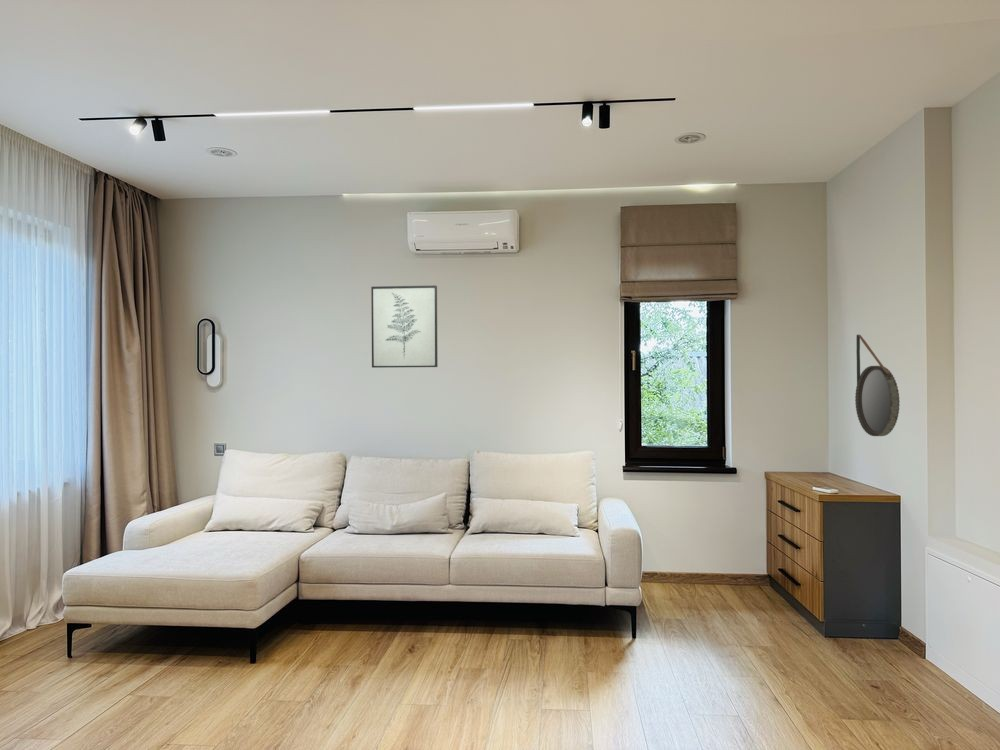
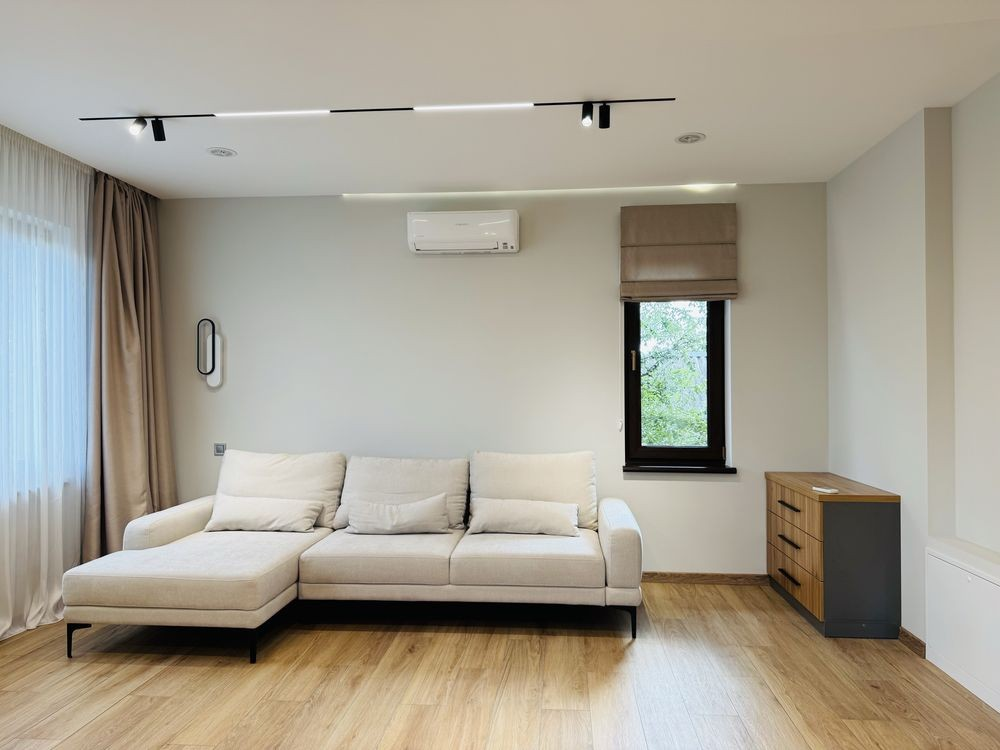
- home mirror (875, 384)
- wall art (404, 326)
